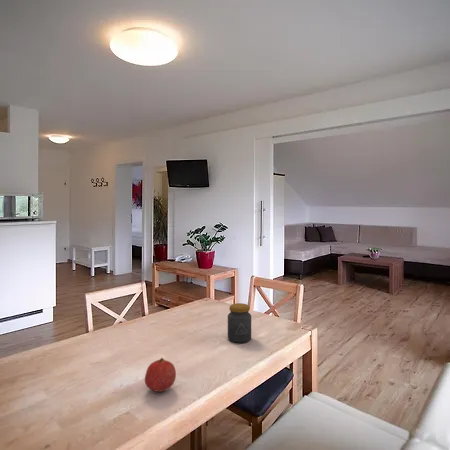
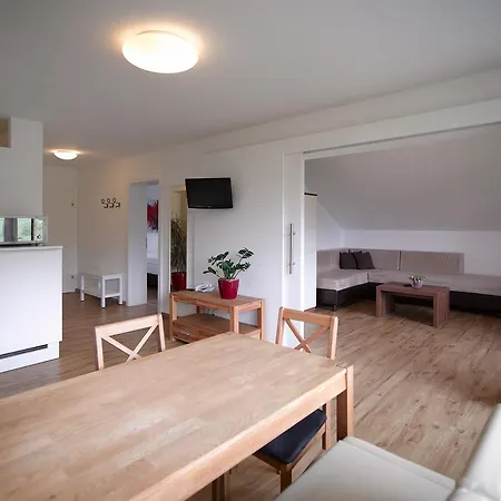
- jar (239, 322)
- fruit (160, 374)
